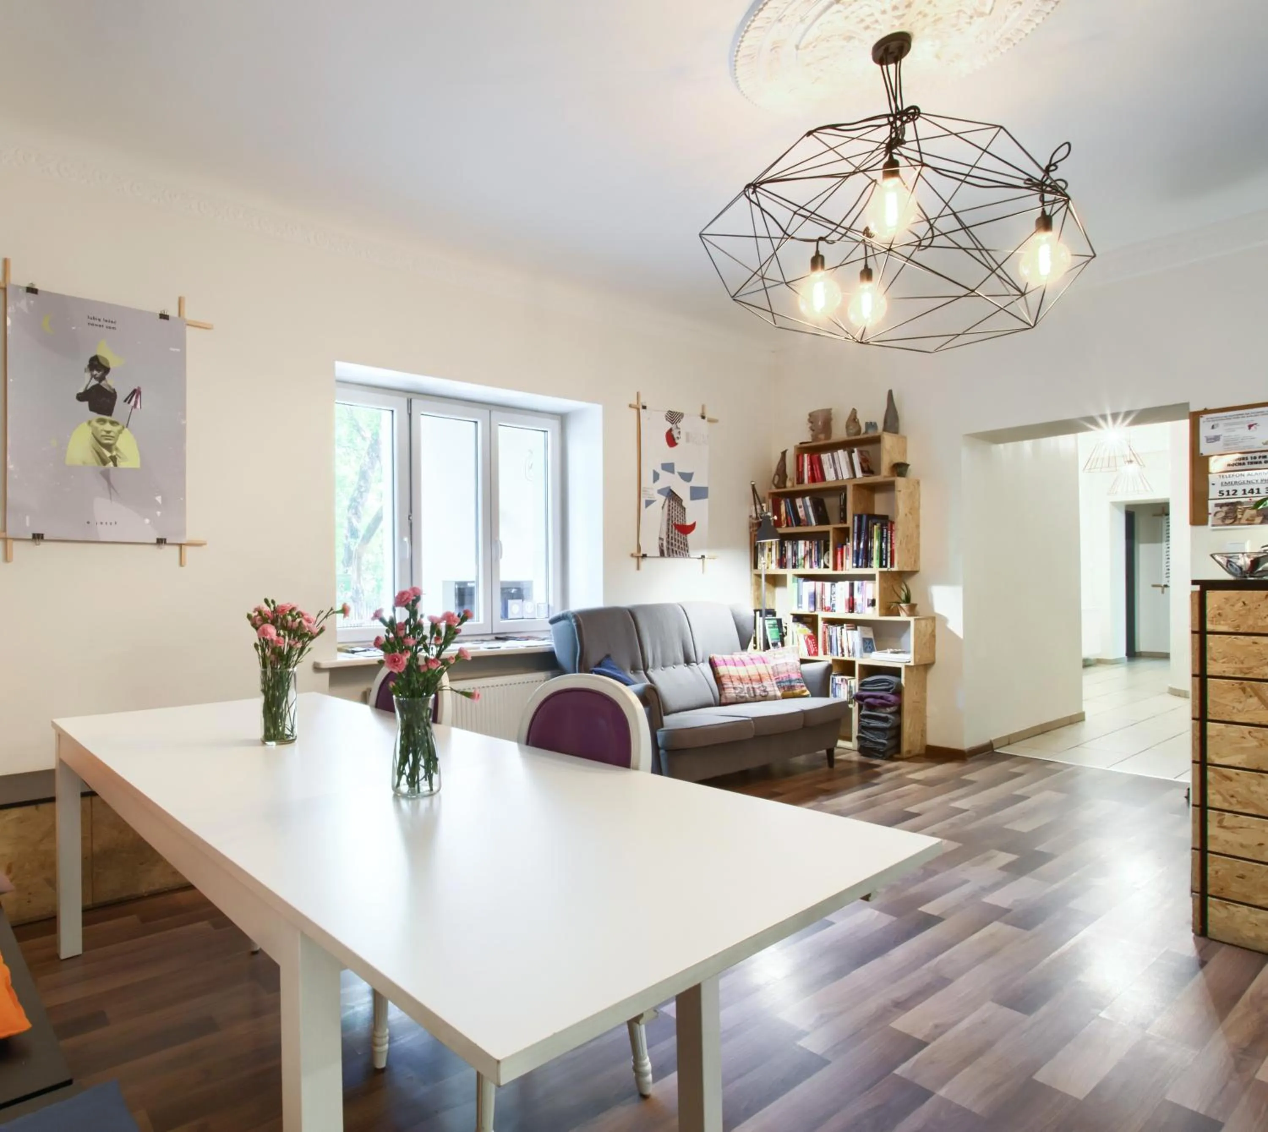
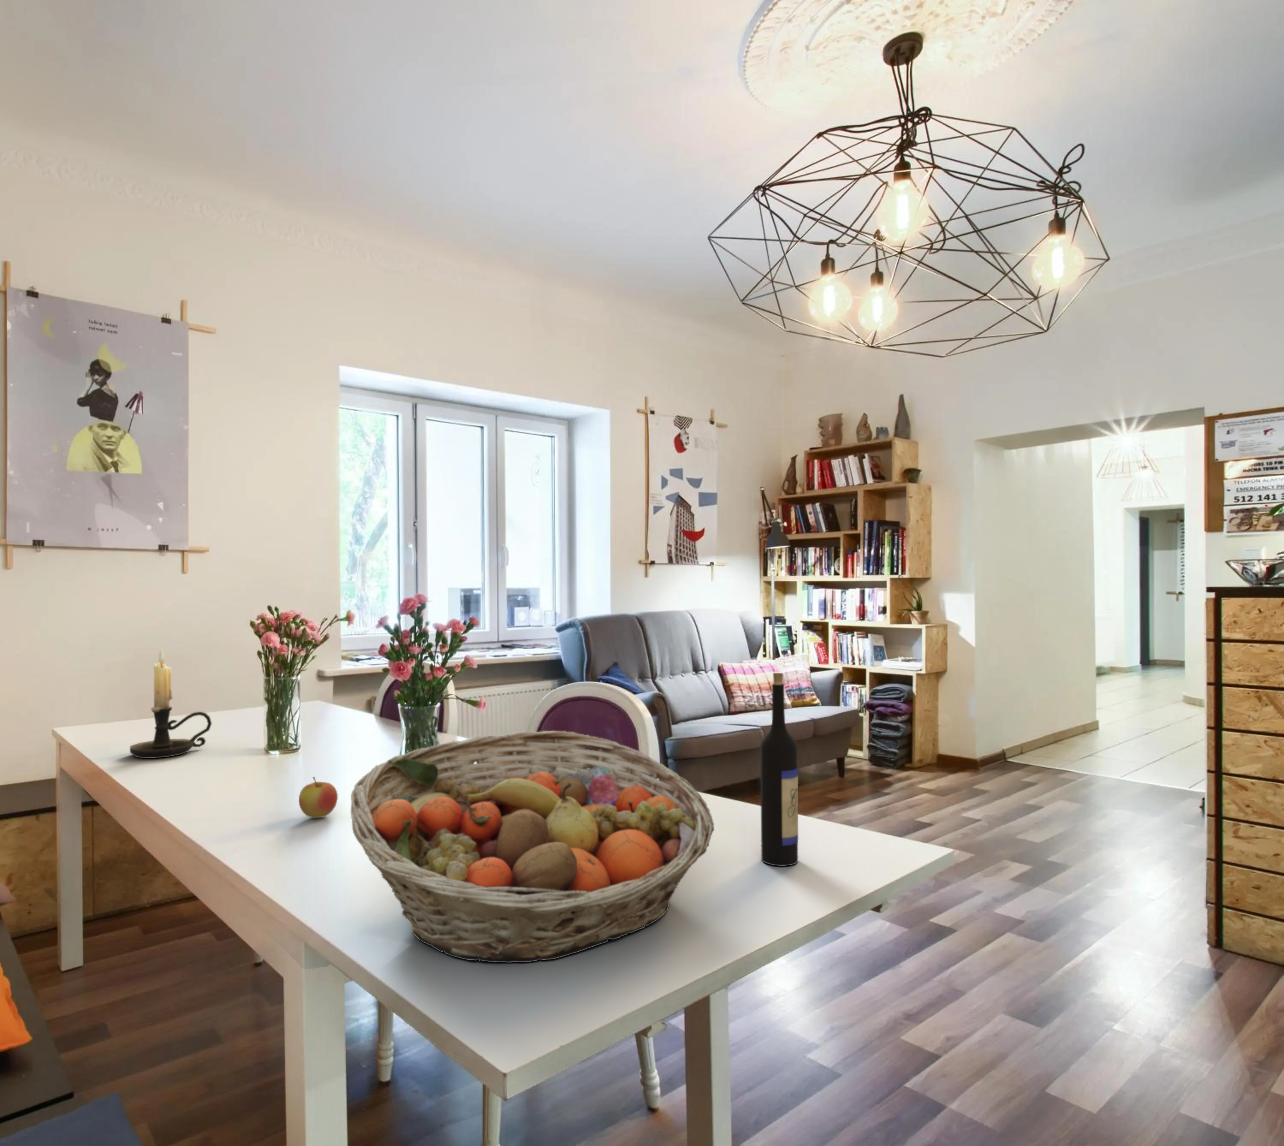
+ candle holder (171, 699)
+ wine bottle (779, 767)
+ apple (319, 795)
+ fruit basket (540, 831)
